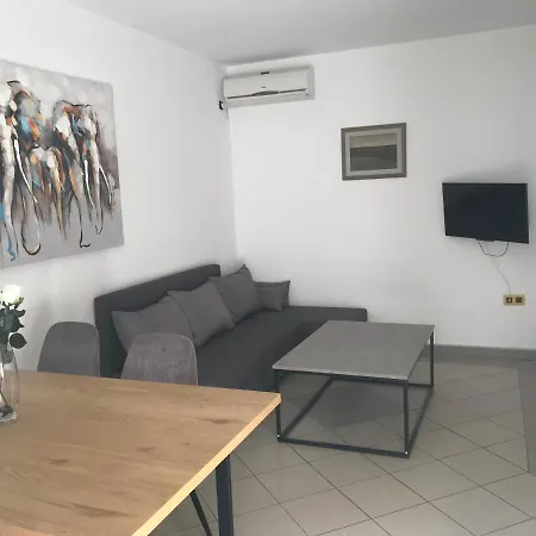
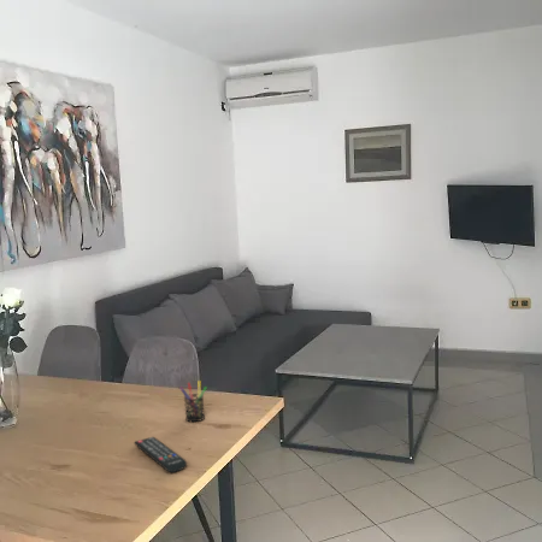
+ remote control (159, 453)
+ pen holder (195, 400)
